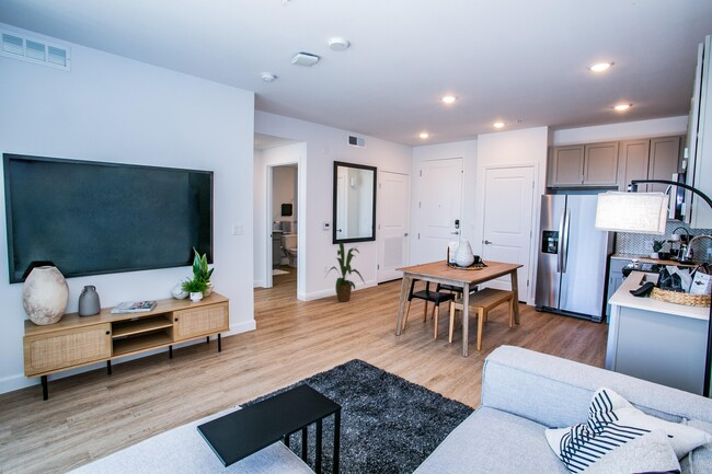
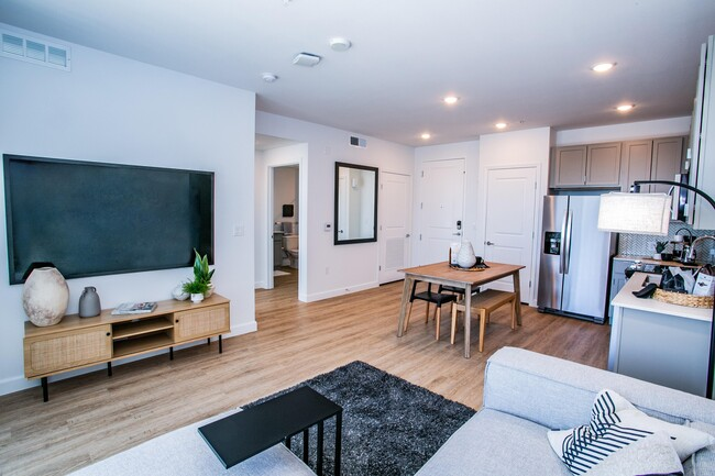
- house plant (348, 270)
